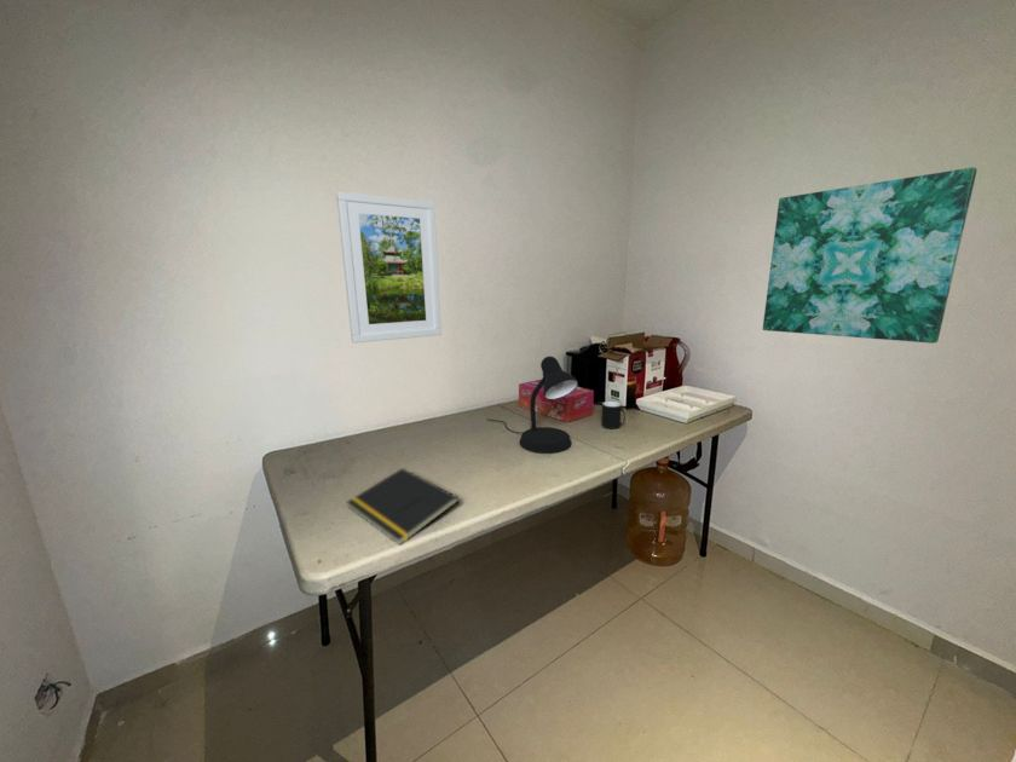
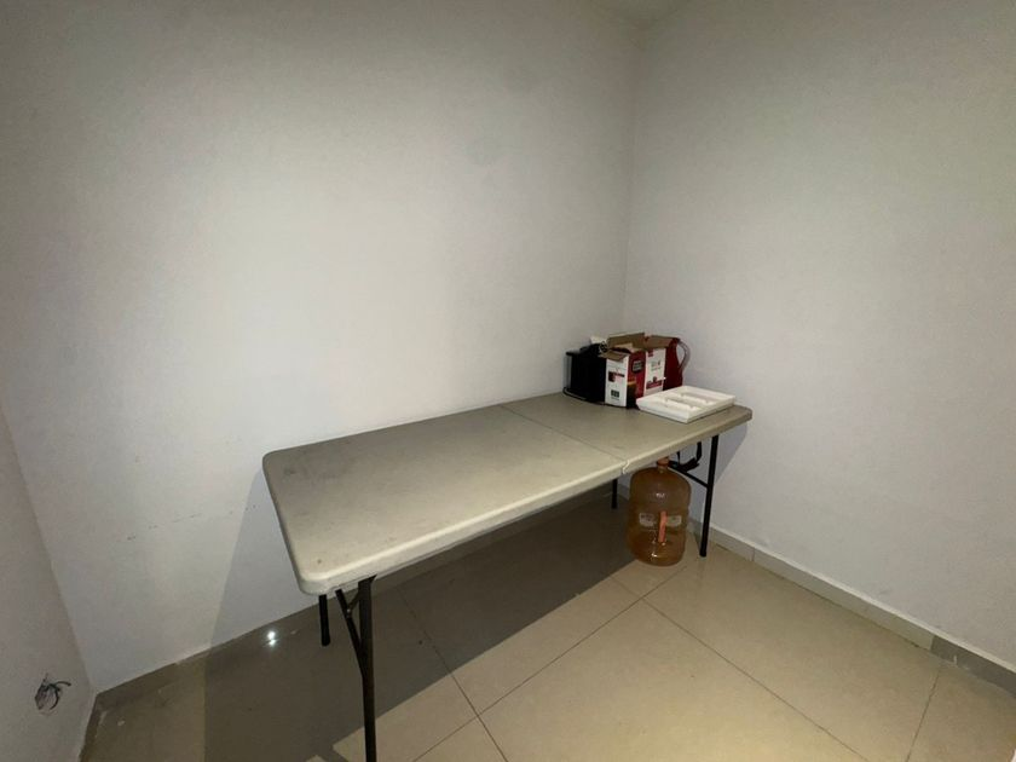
- notepad (400, 501)
- cup (613, 416)
- wall art (850, 262)
- tissue box (554, 399)
- desk lamp (531, 396)
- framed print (393, 270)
